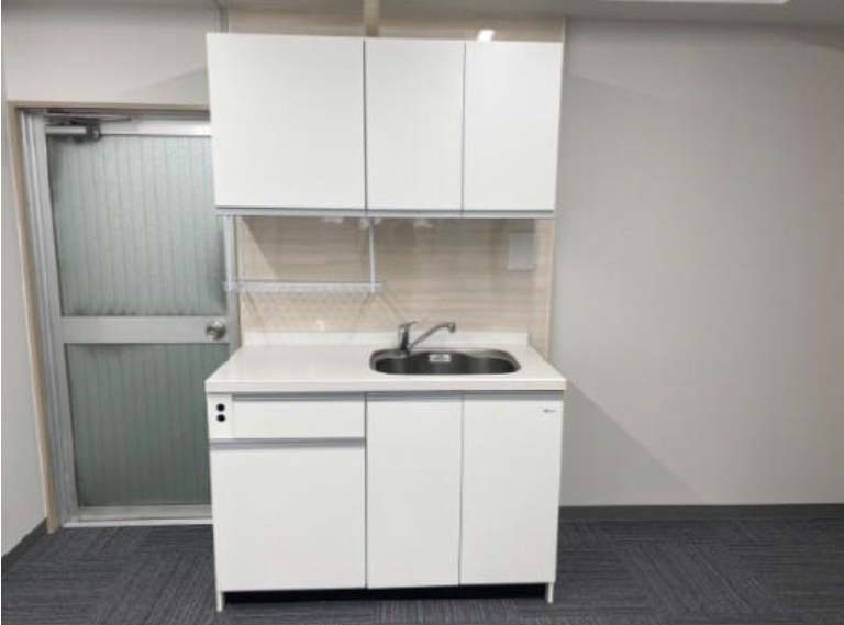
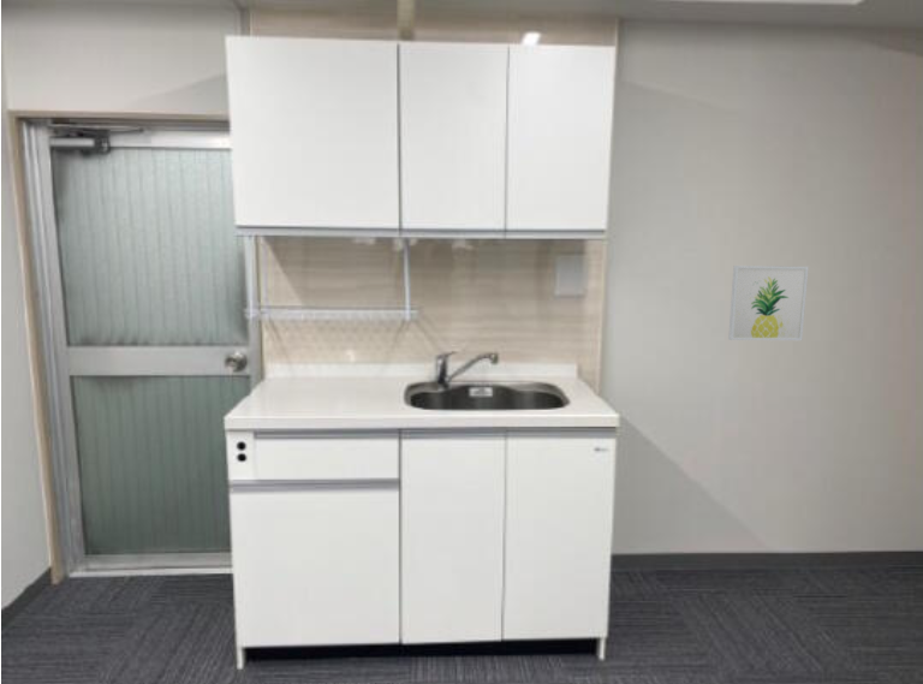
+ wall art (768, 303)
